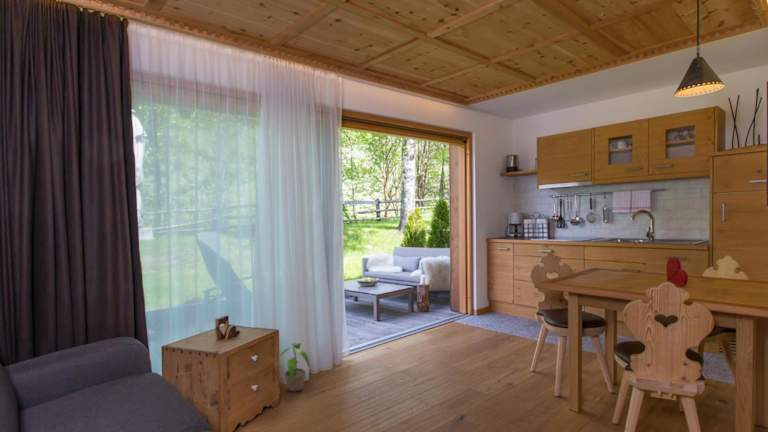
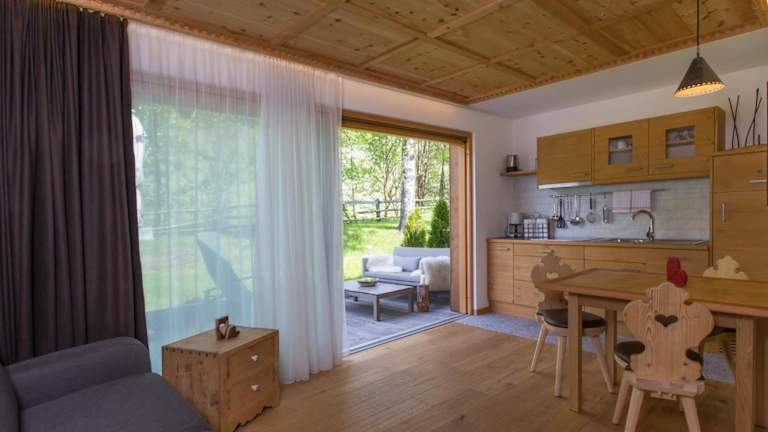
- potted plant (294, 366)
